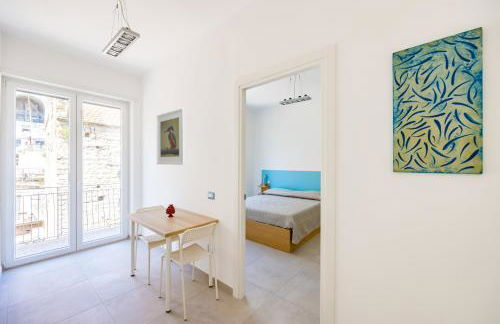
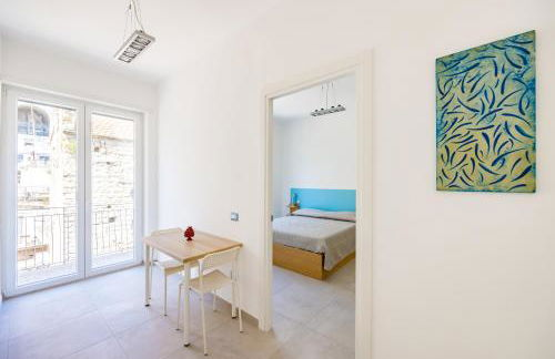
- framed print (169, 138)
